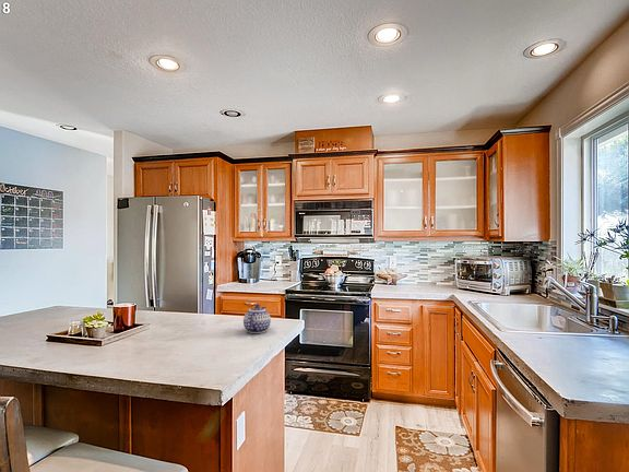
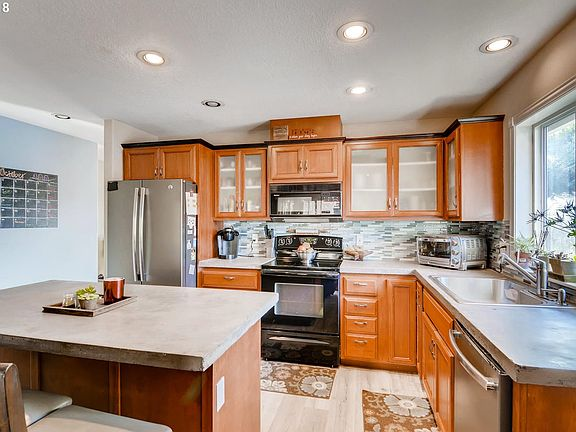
- teapot (257, 317)
